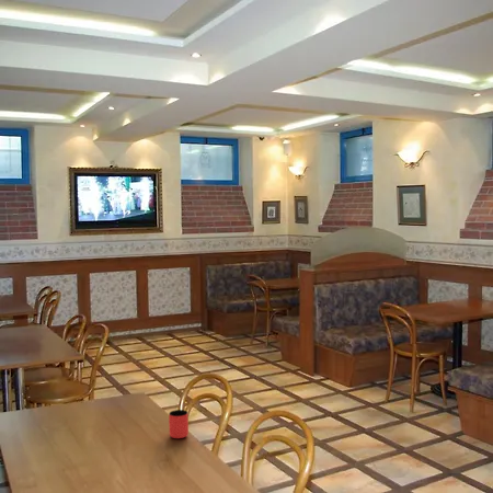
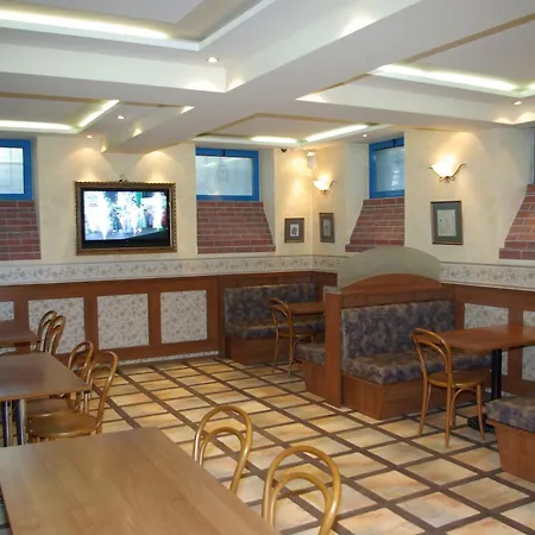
- cup (176, 423)
